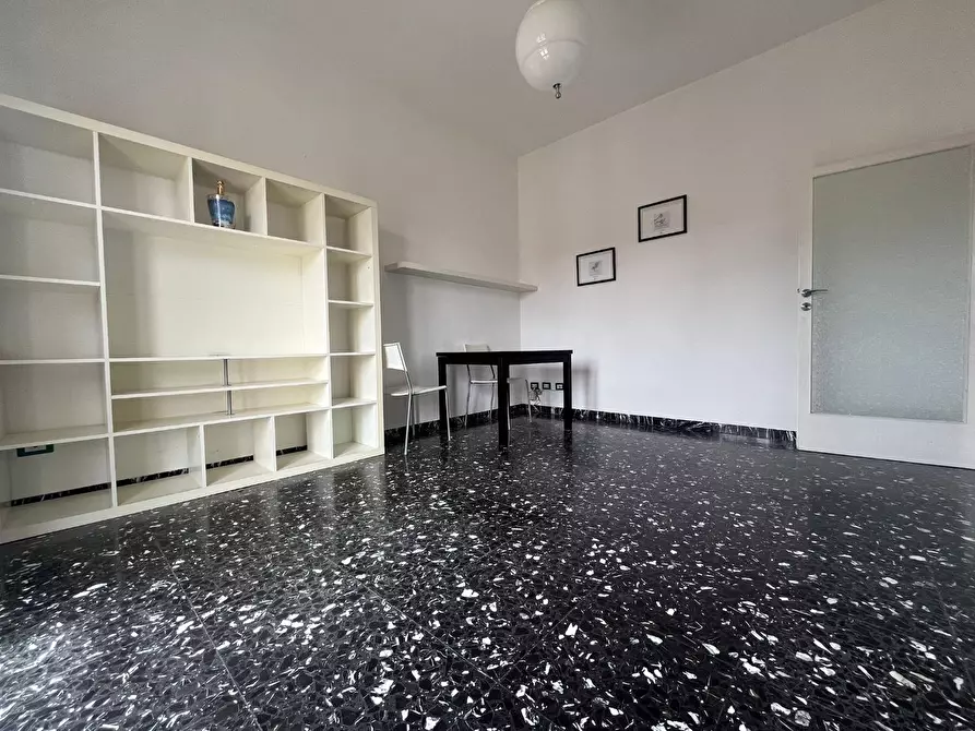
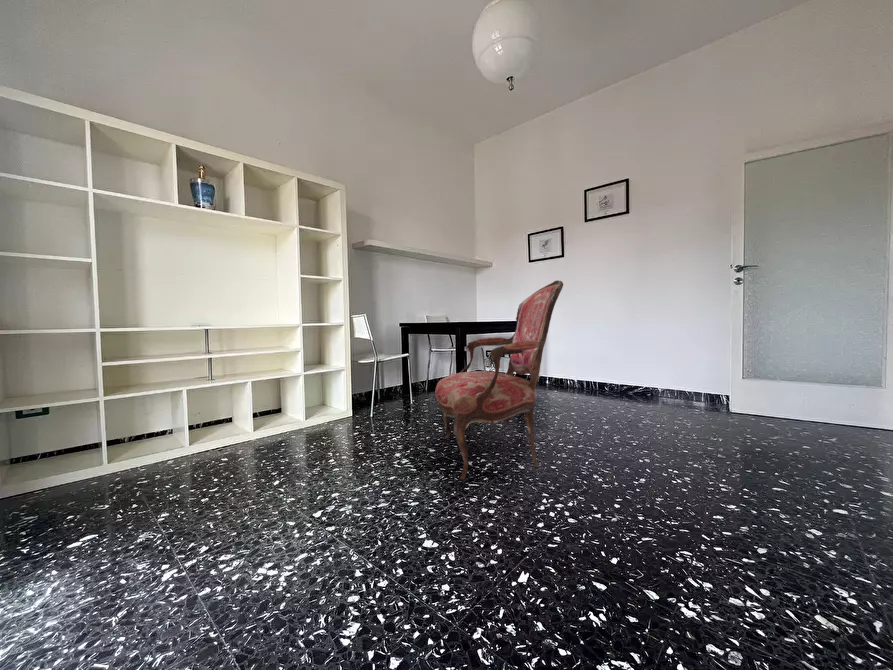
+ armchair (490, 372)
